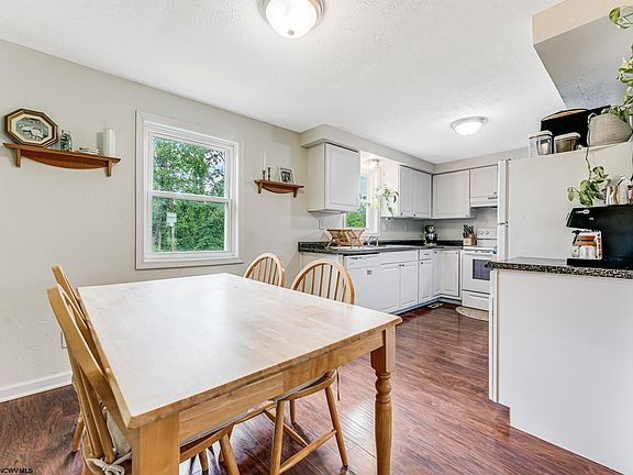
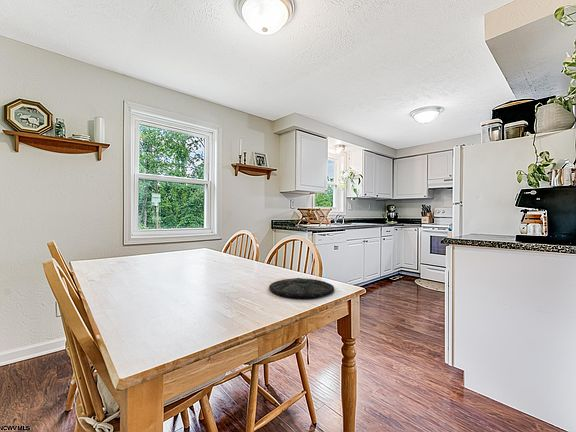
+ plate (301, 283)
